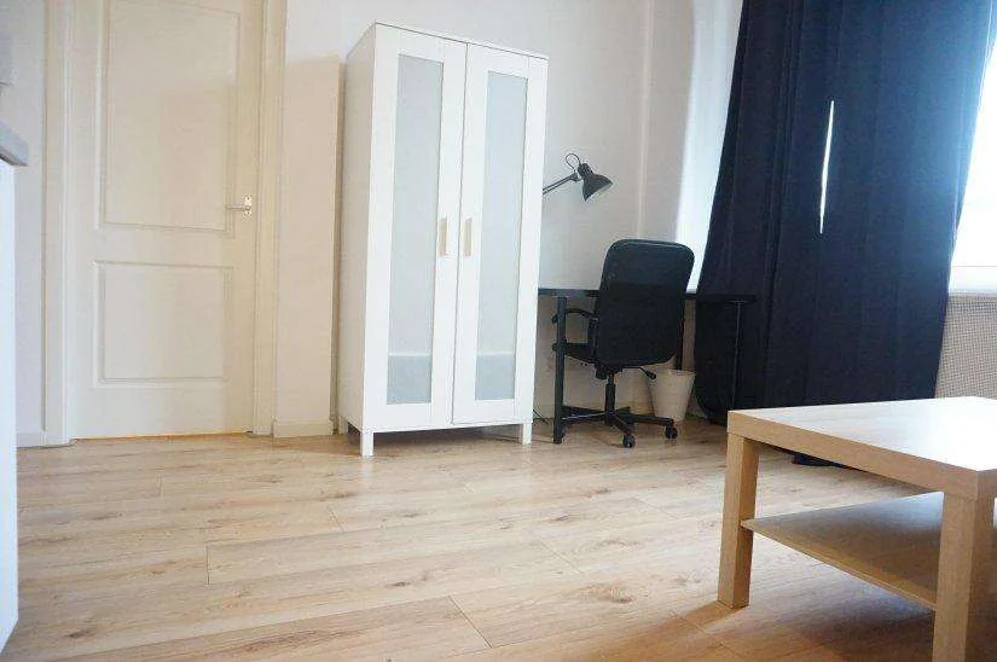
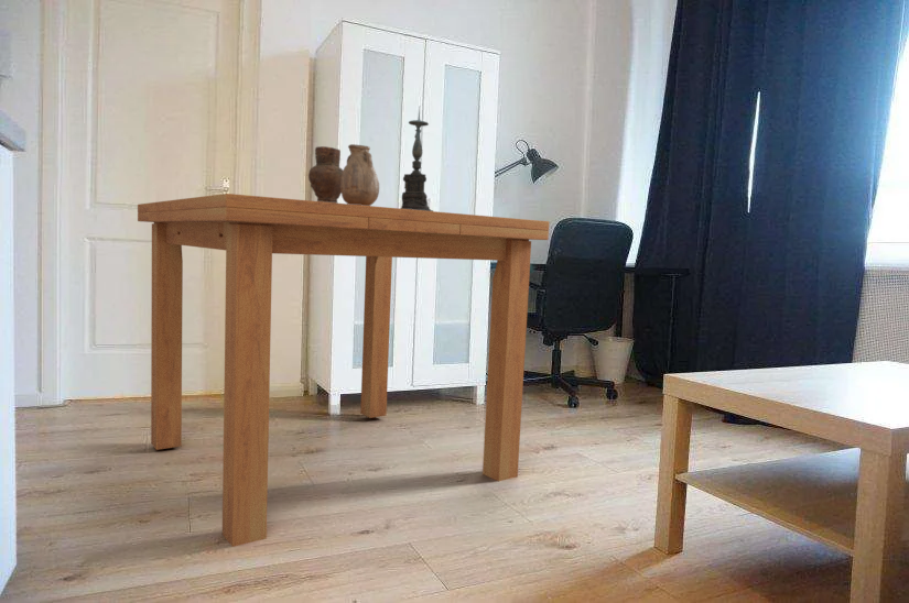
+ candle holder (415, 160)
+ dining table (362, 343)
+ vase (342, 177)
